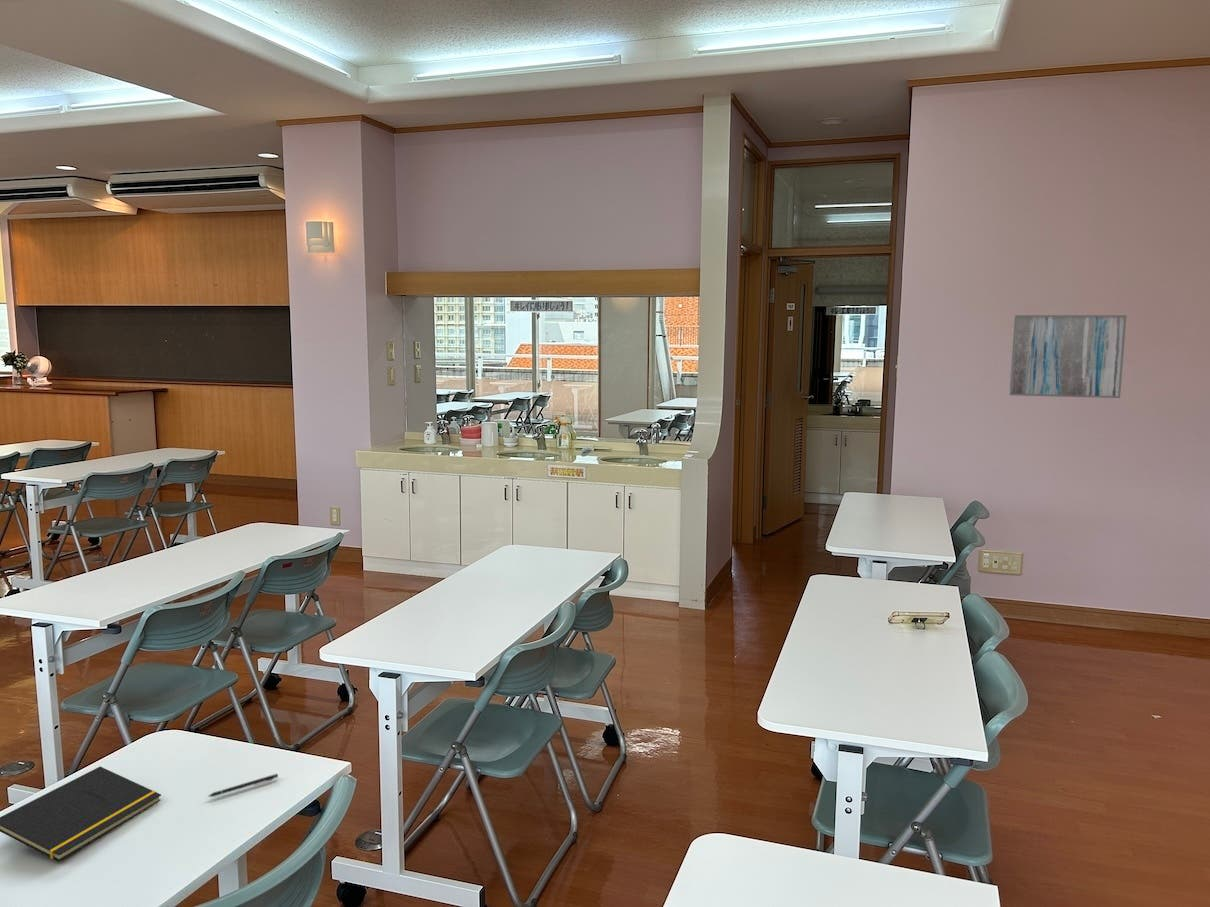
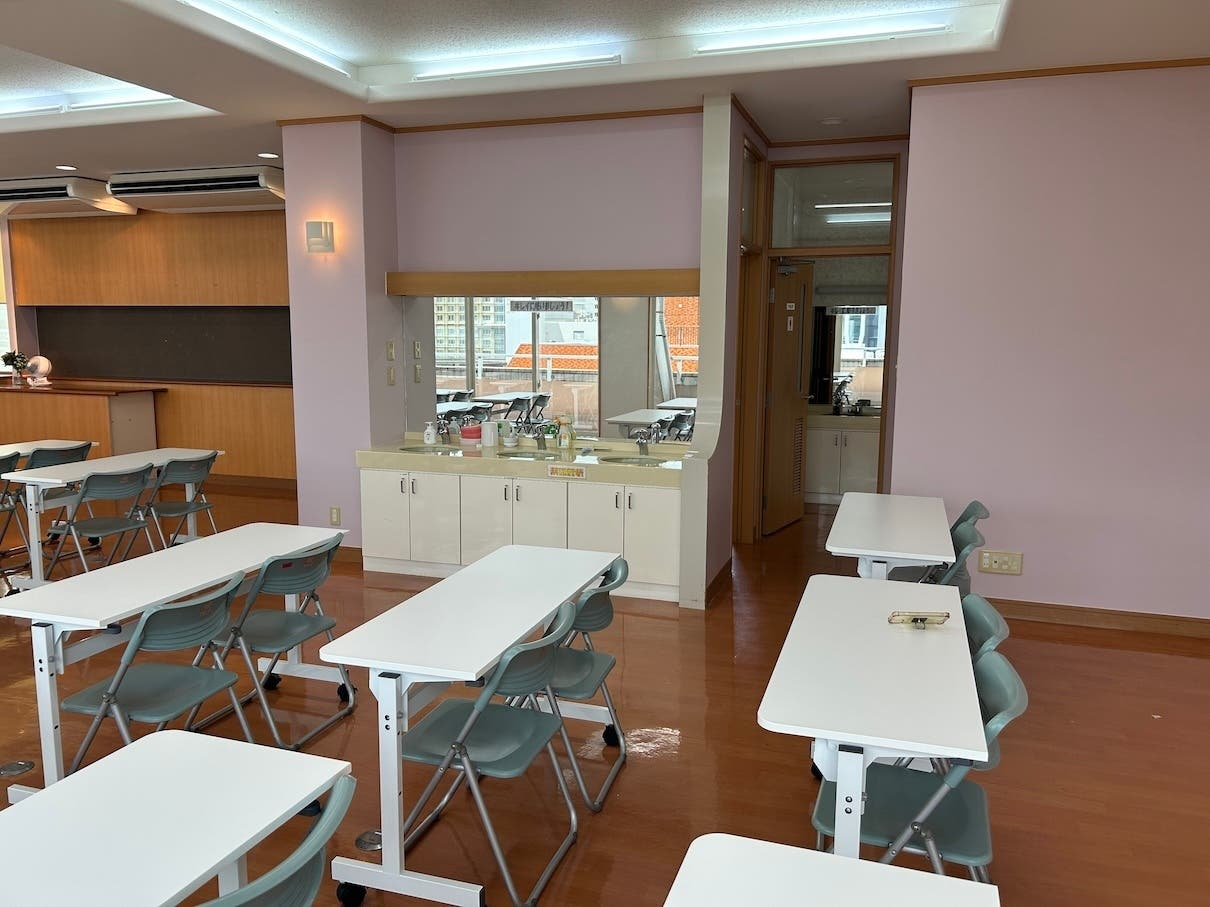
- notepad (80, 810)
- pen (243, 785)
- wall art (1066, 356)
